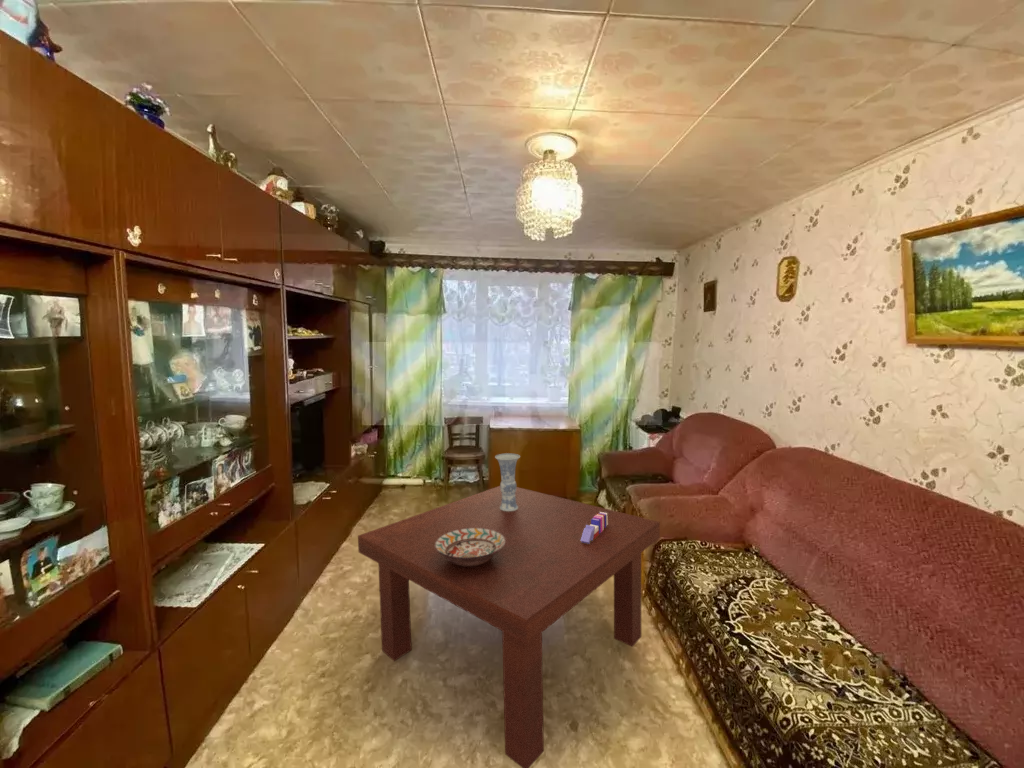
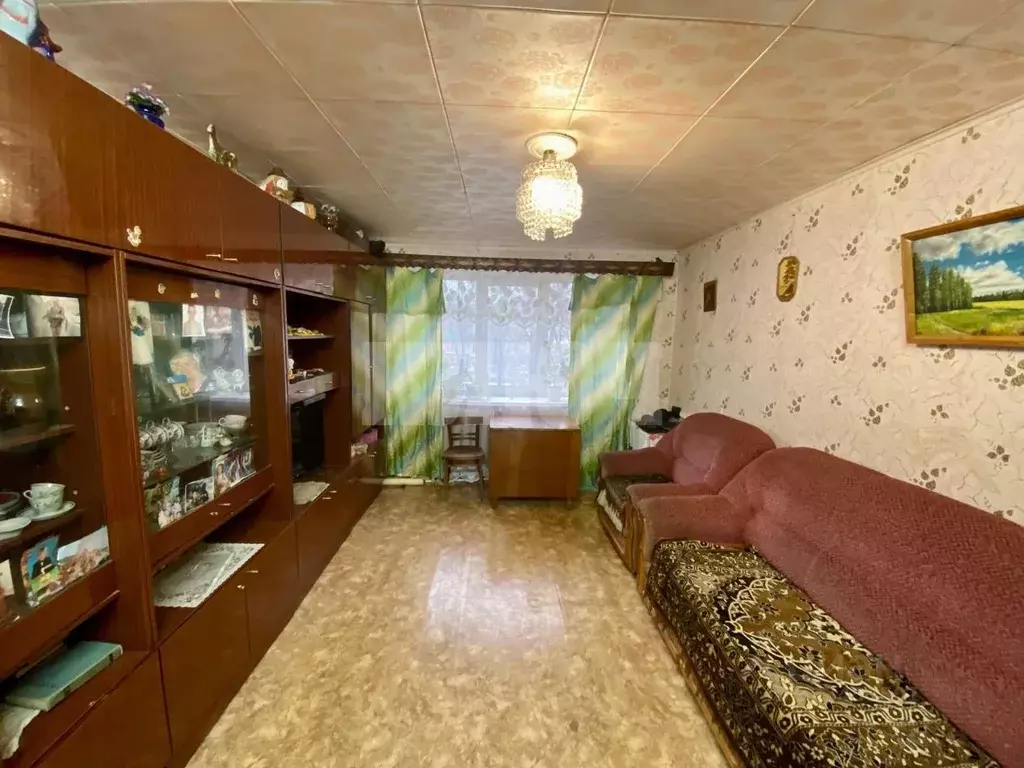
- books (594, 525)
- decorative bowl (470, 549)
- coffee table (513, 588)
- vase (508, 482)
